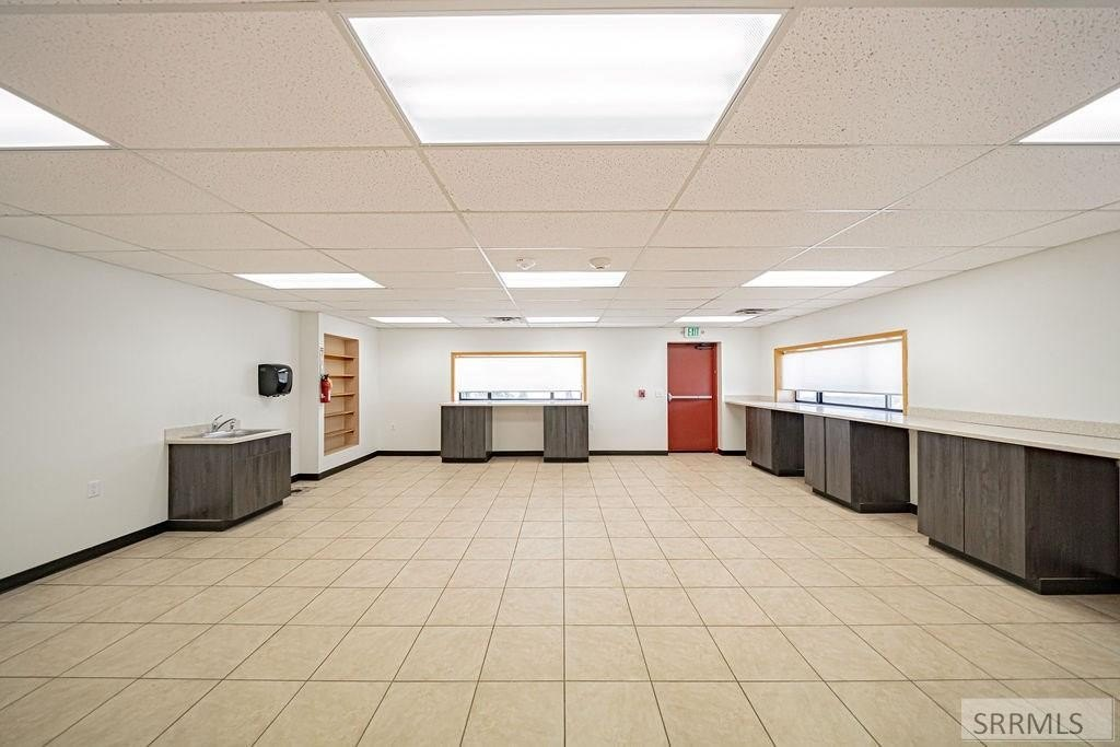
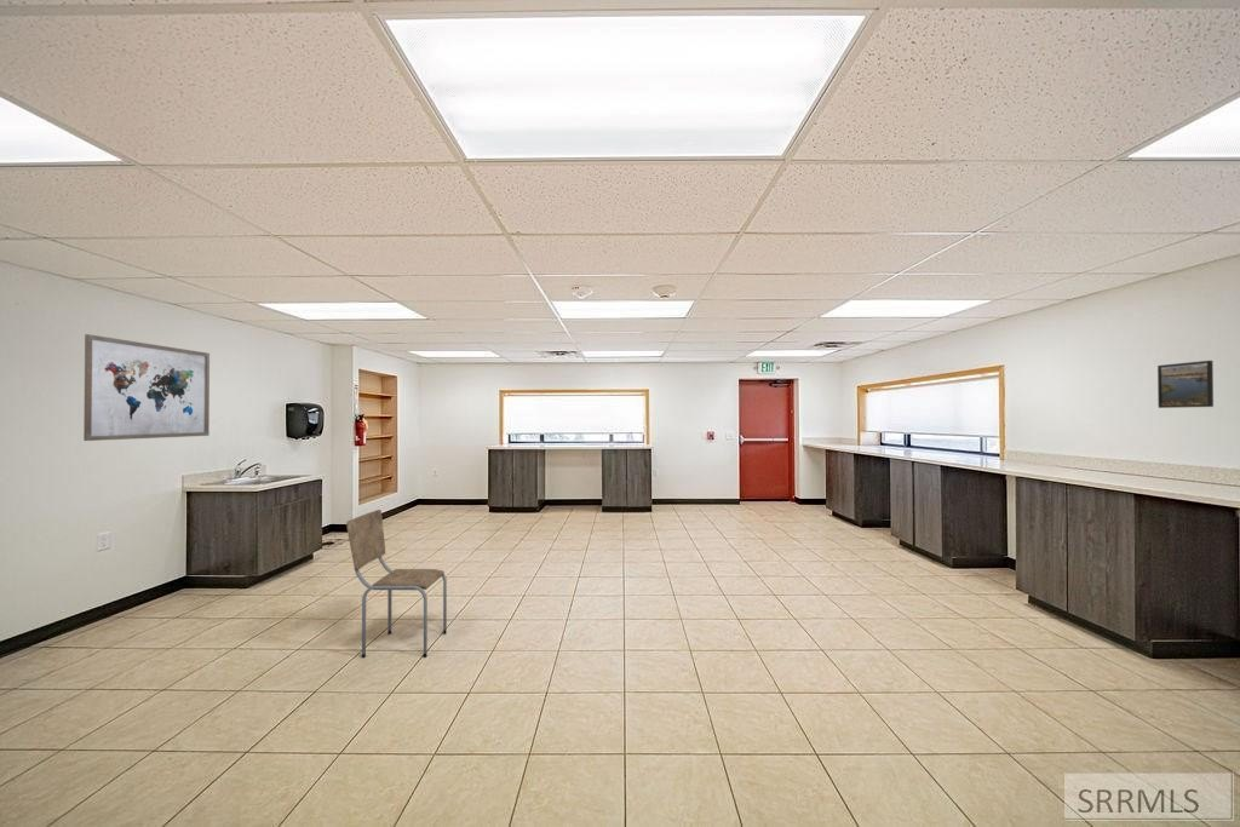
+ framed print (1183, 385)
+ dining chair (398, 579)
+ wall art (154, 391)
